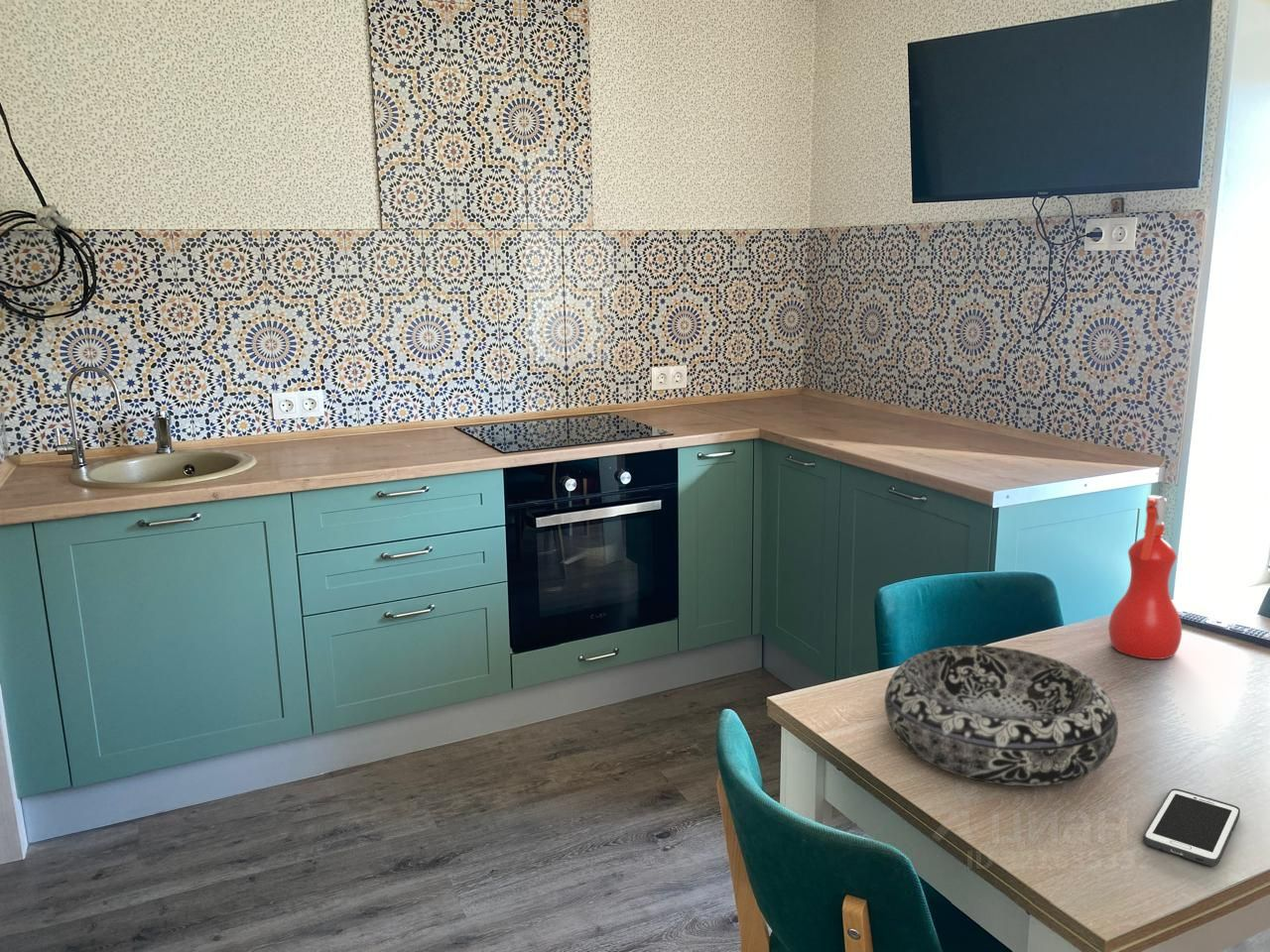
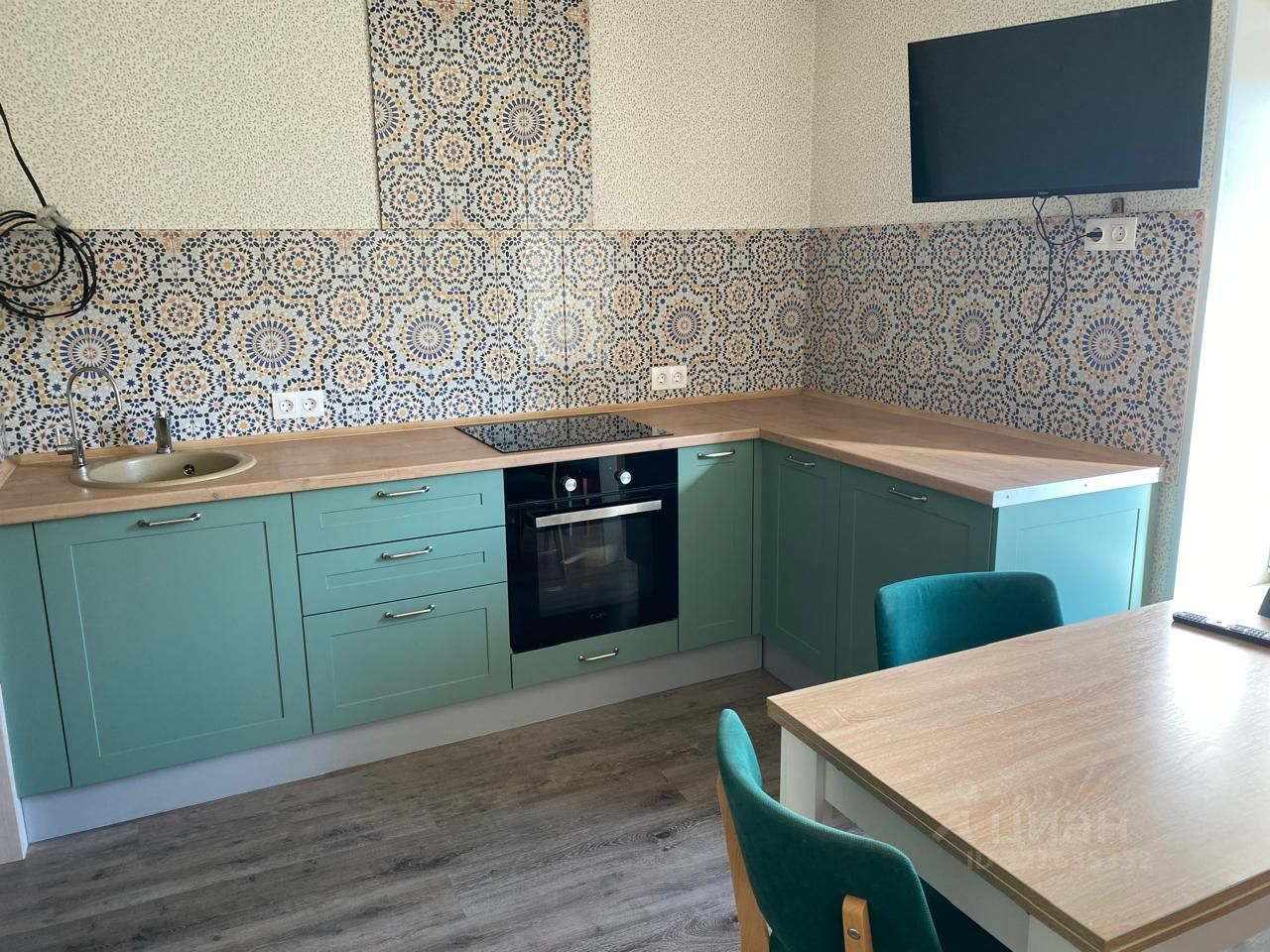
- decorative bowl (996, 711)
- spray bottle (1149, 573)
- cell phone (1193, 825)
